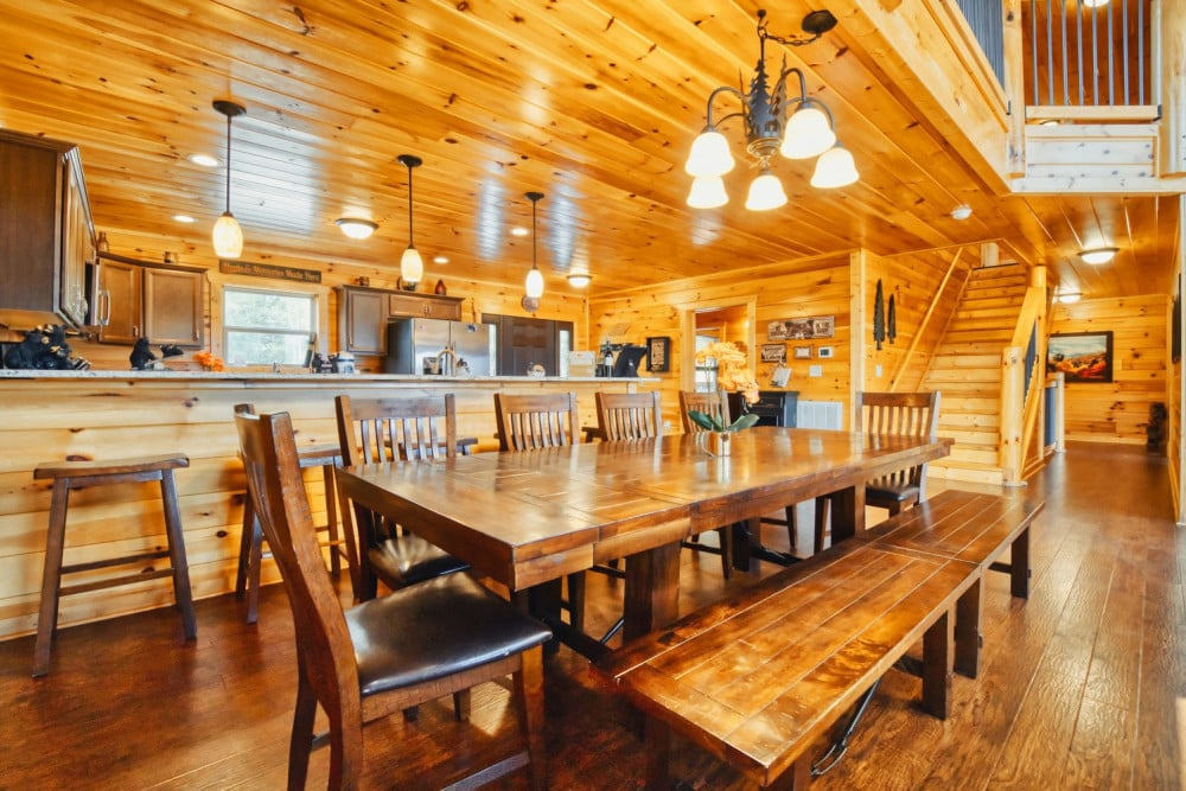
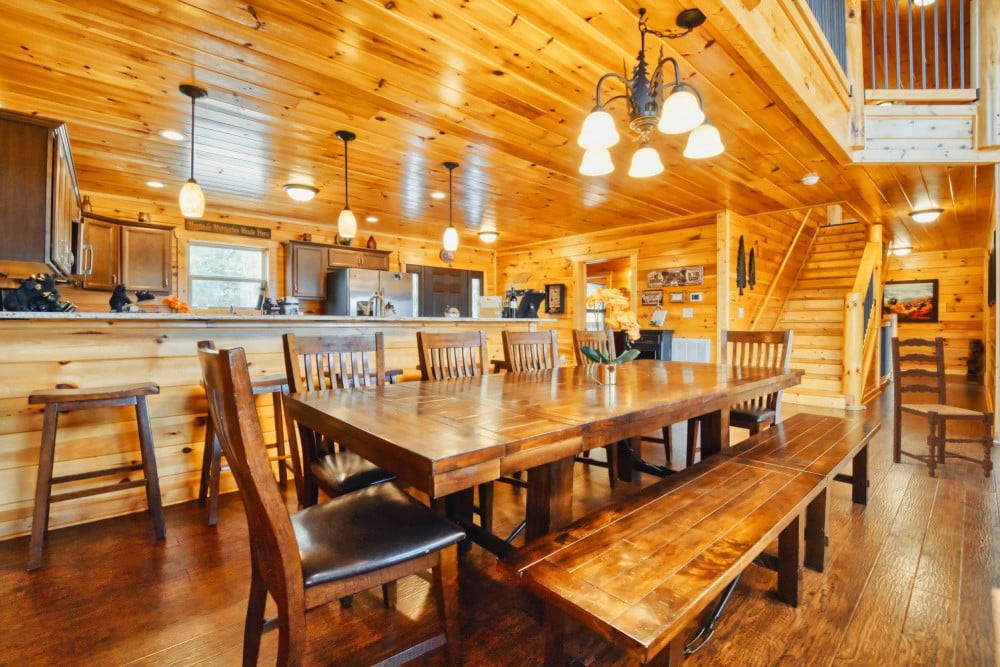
+ dining chair (938, 403)
